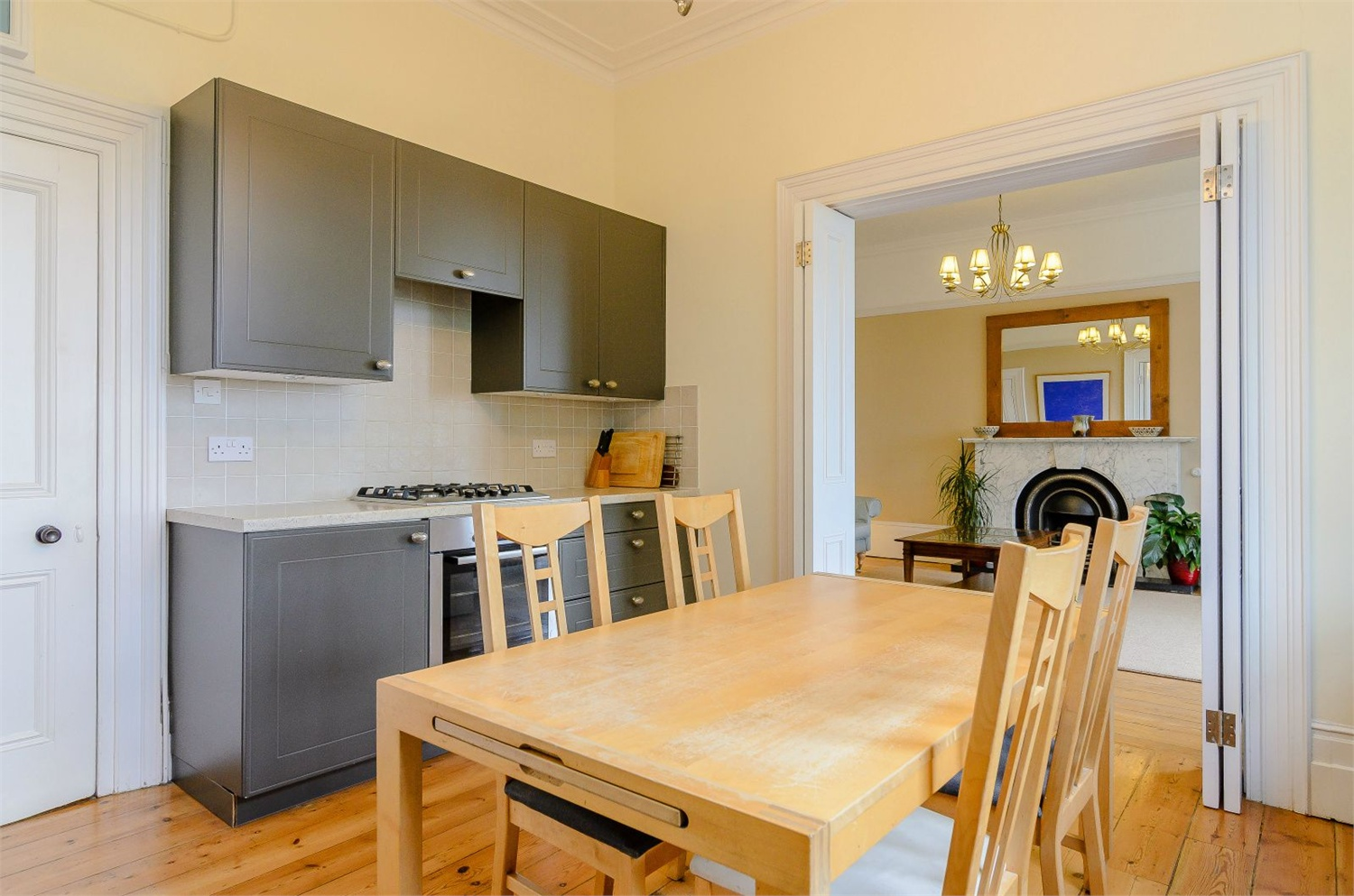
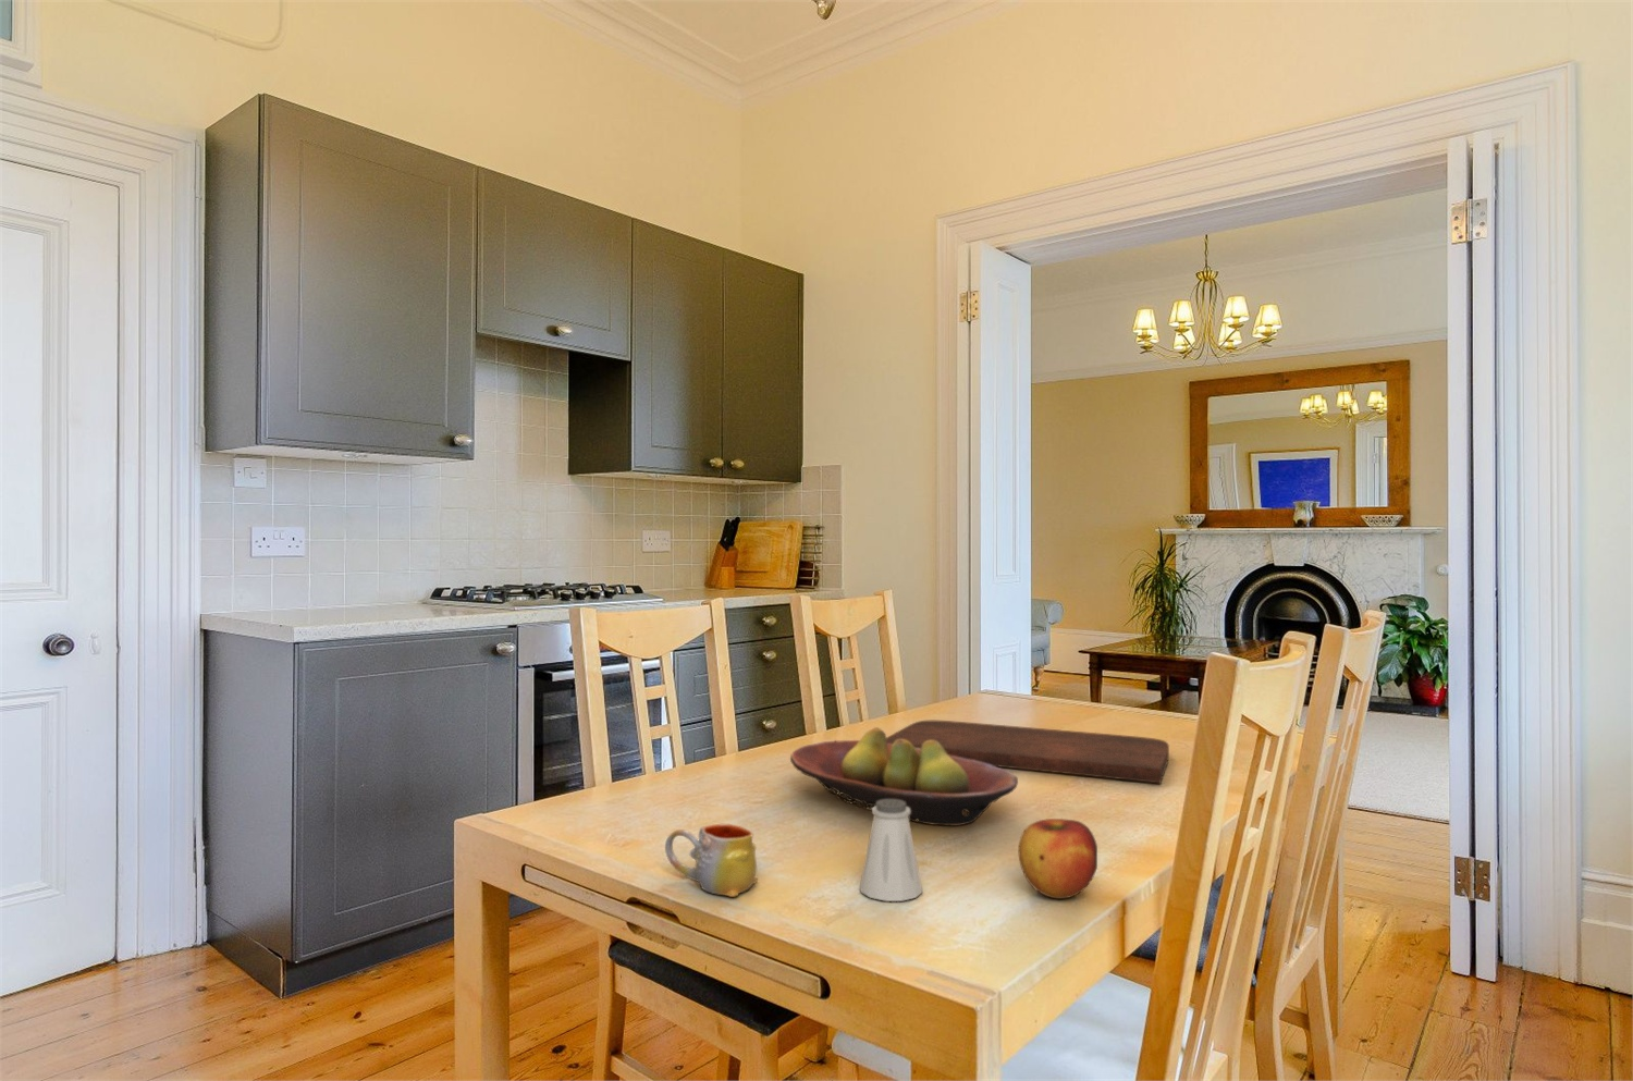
+ fruit bowl (899, 769)
+ mug (709, 854)
+ cutting board (1025, 747)
+ saltshaker (890, 846)
+ apple (1057, 857)
